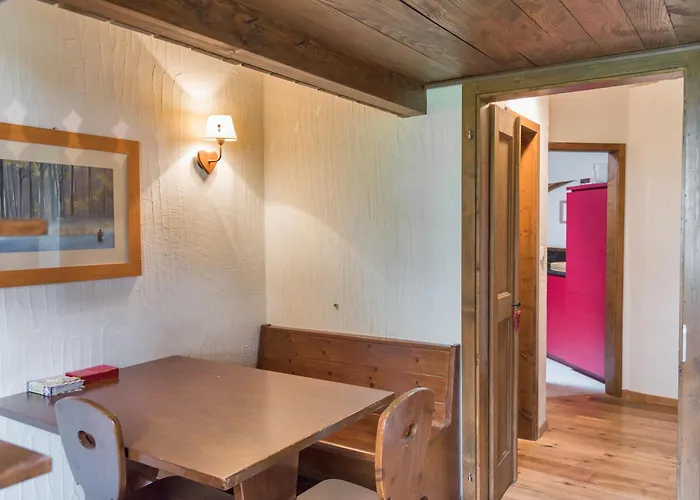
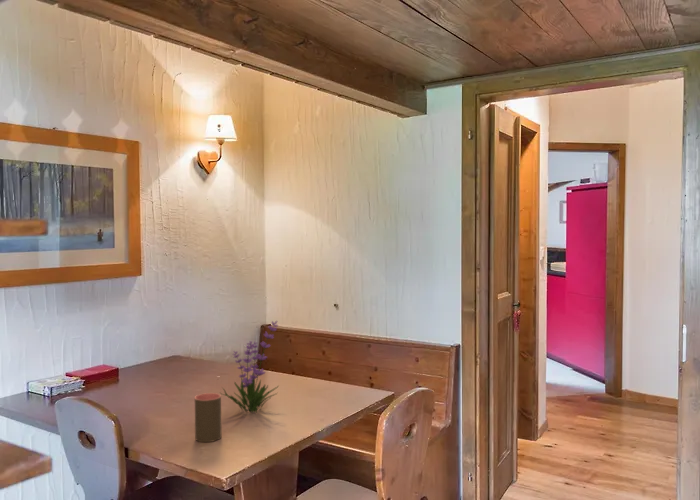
+ cup (208, 417)
+ plant (251, 366)
